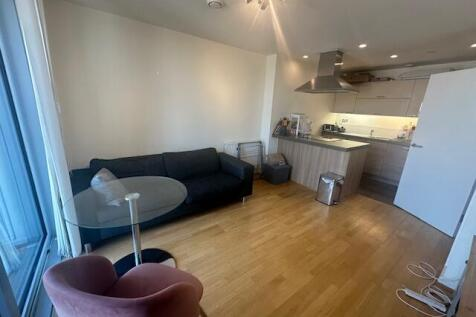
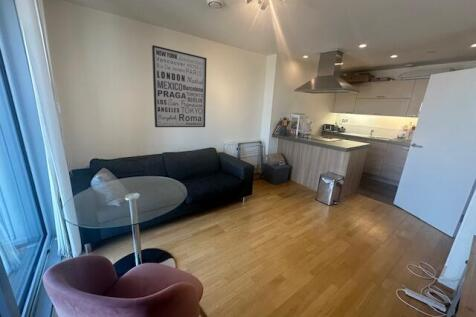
+ wall art (181, 91)
